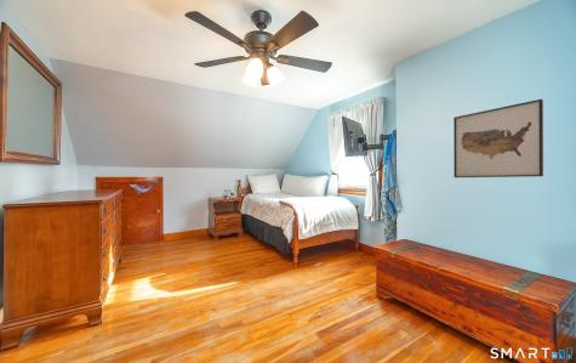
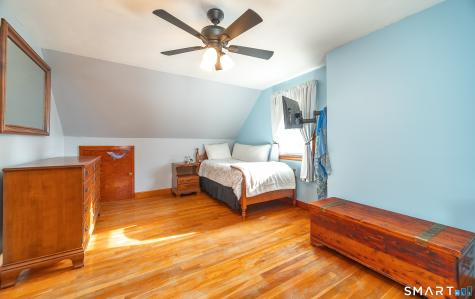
- wall art (492, 143)
